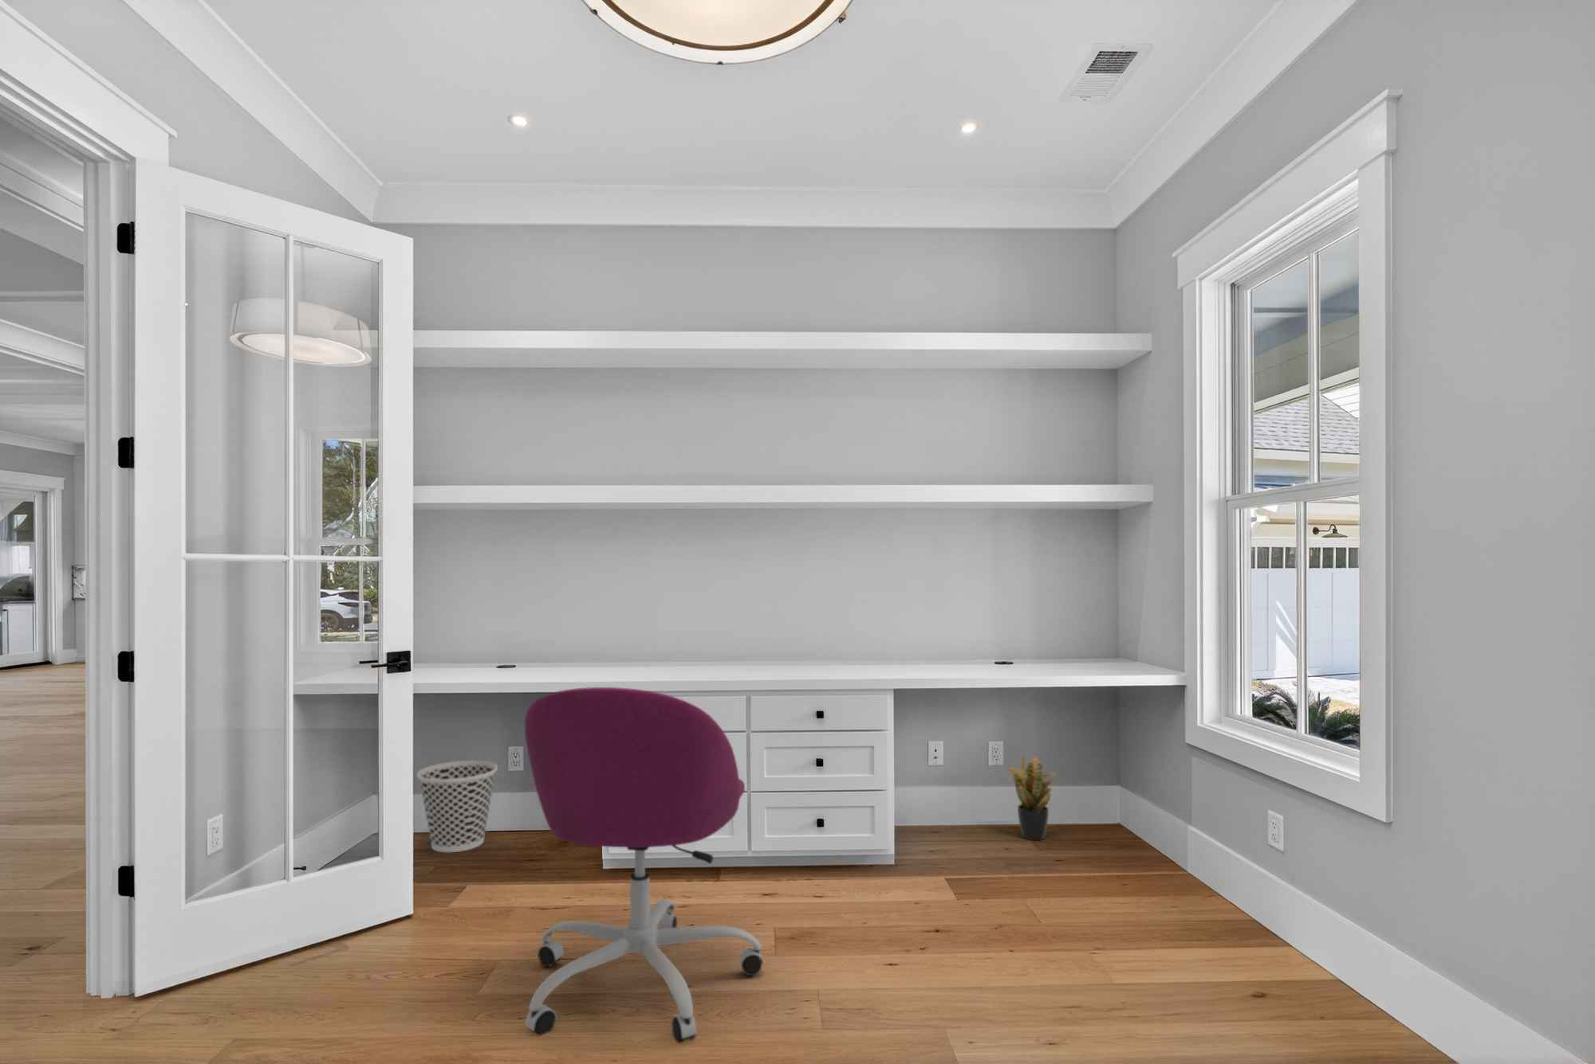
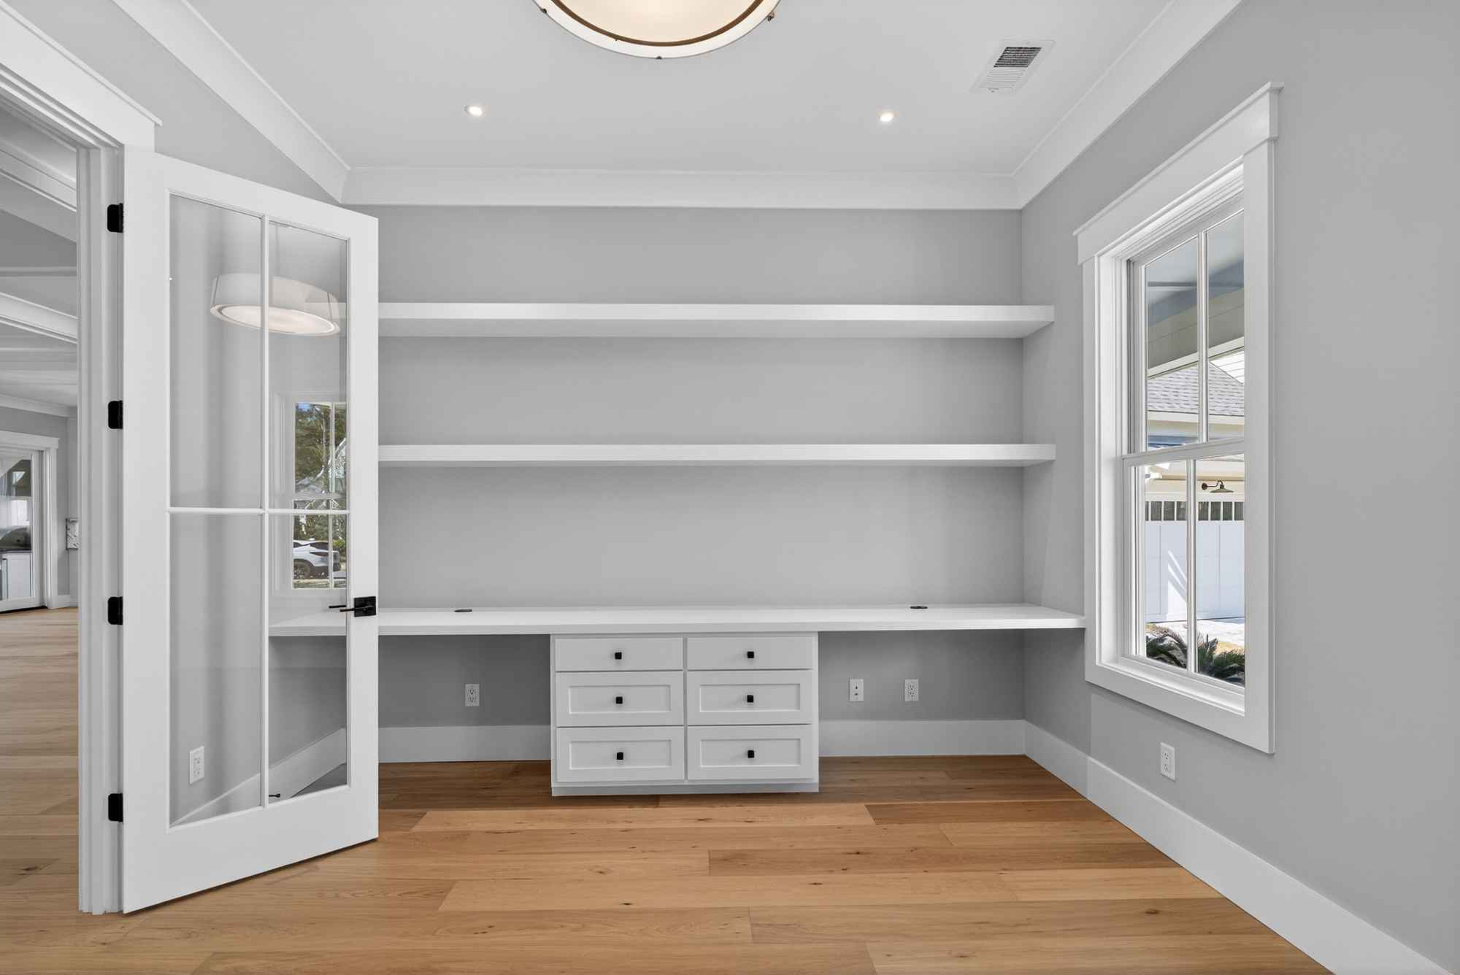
- office chair (641, 824)
- wastebasket (458, 806)
- potted plant (1035, 794)
